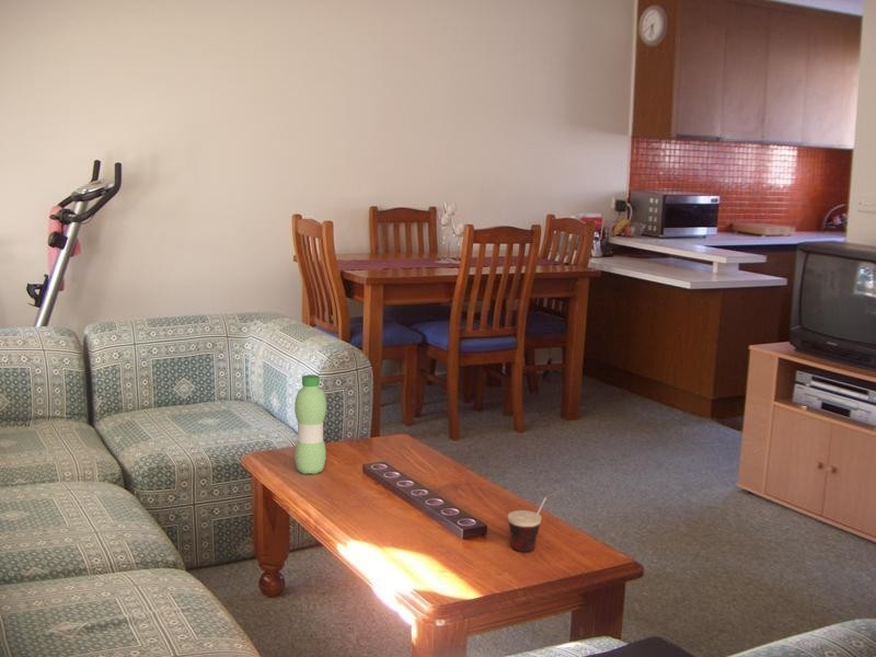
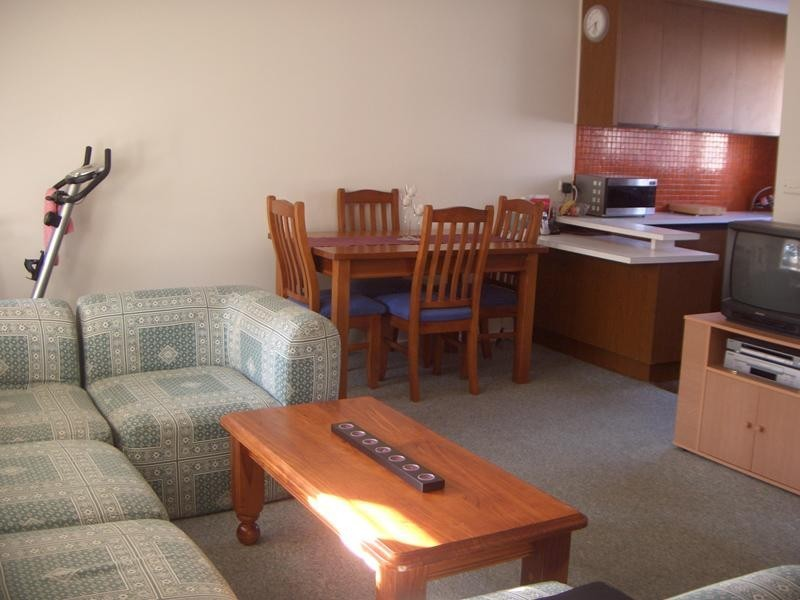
- cup (535, 519)
- water bottle (310, 424)
